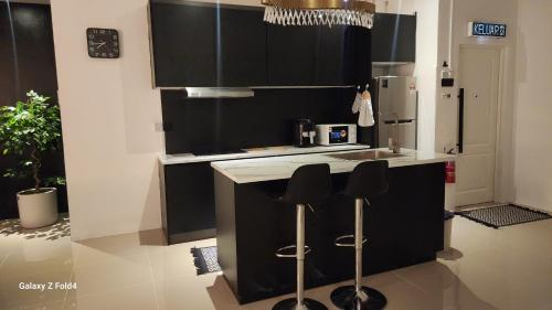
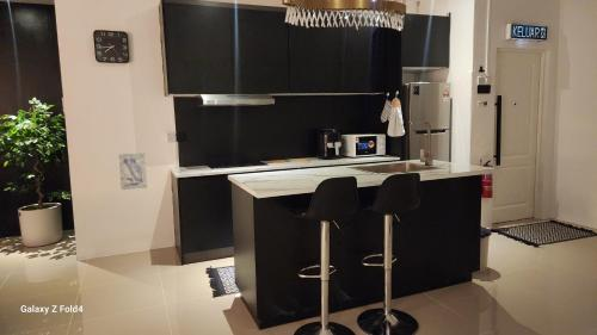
+ wall art (133, 170)
